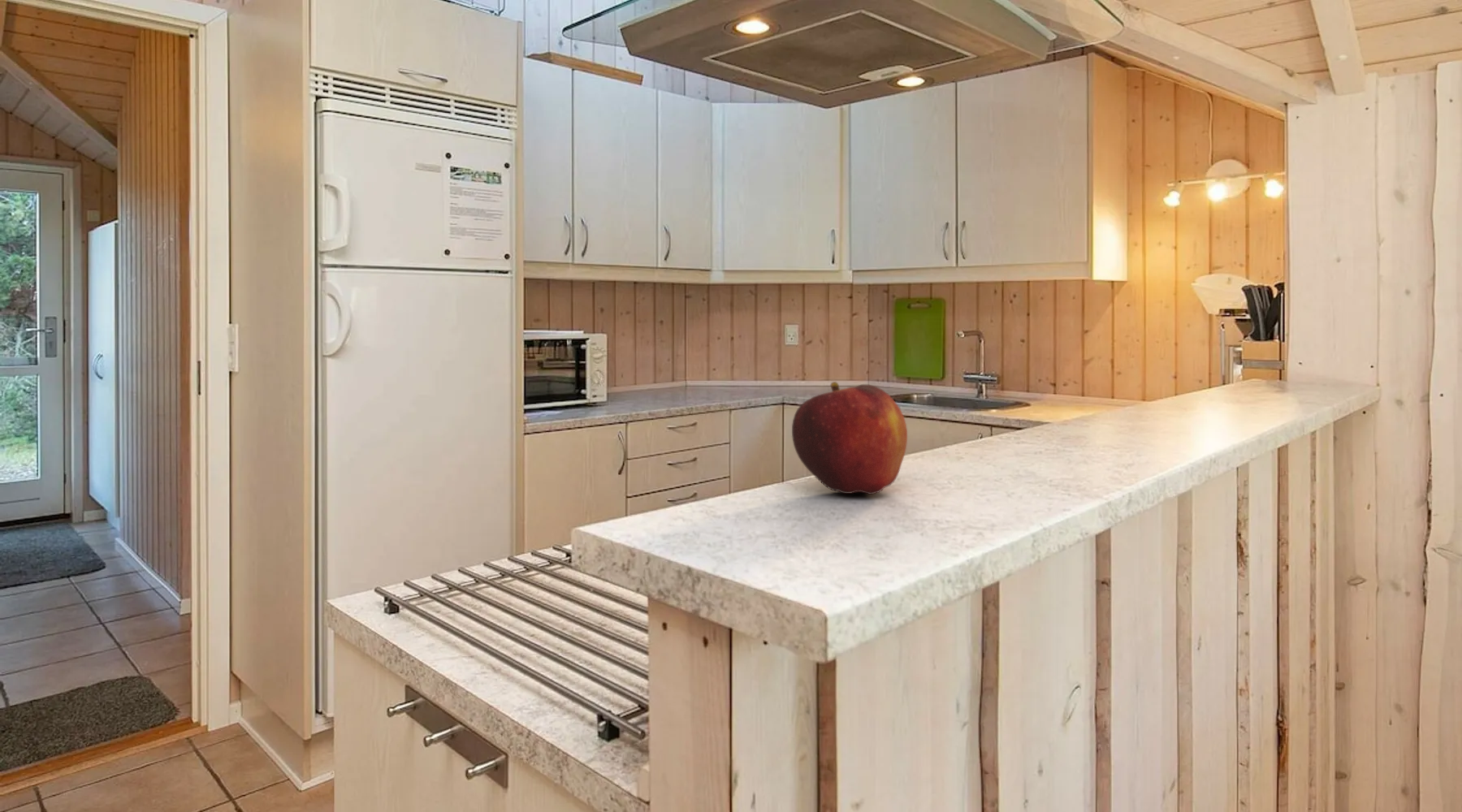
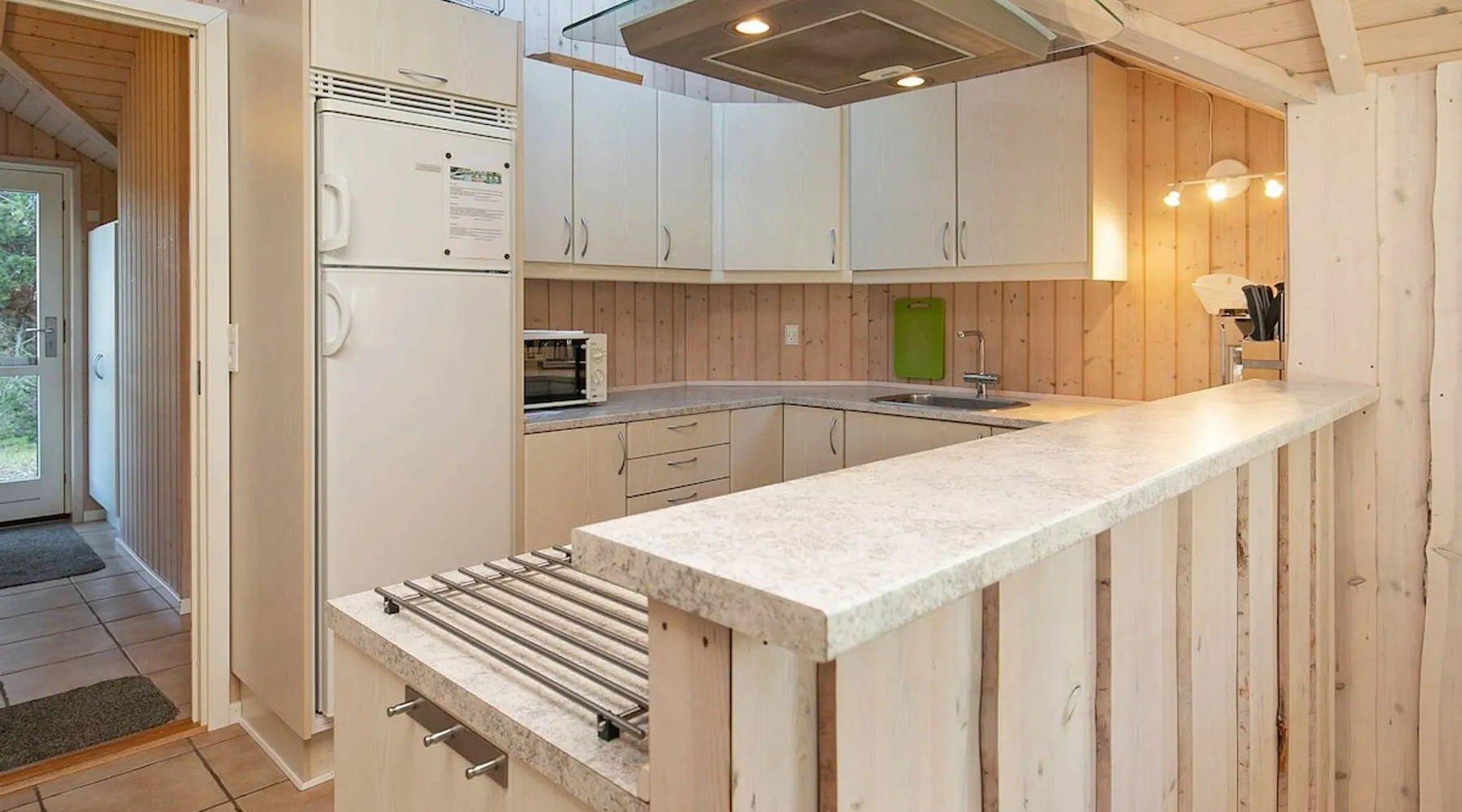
- fruit (848, 437)
